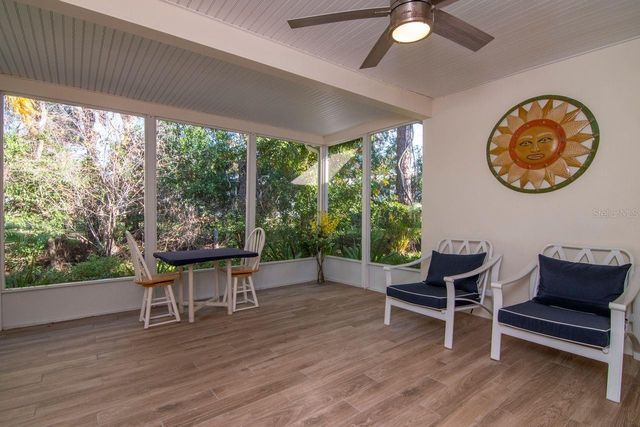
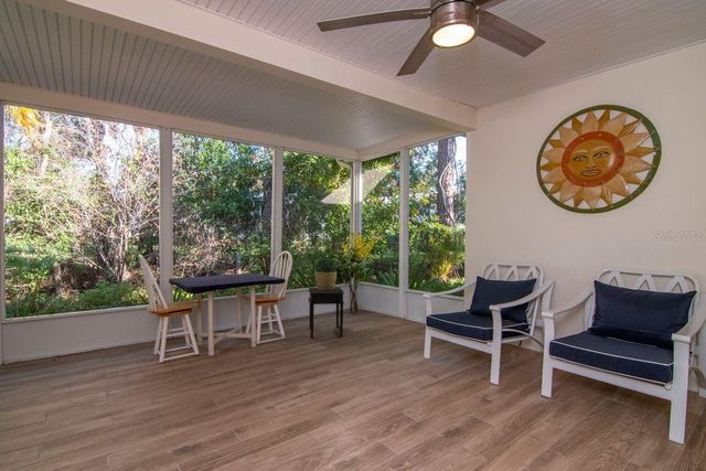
+ potted plant (325, 272)
+ side table (324, 303)
